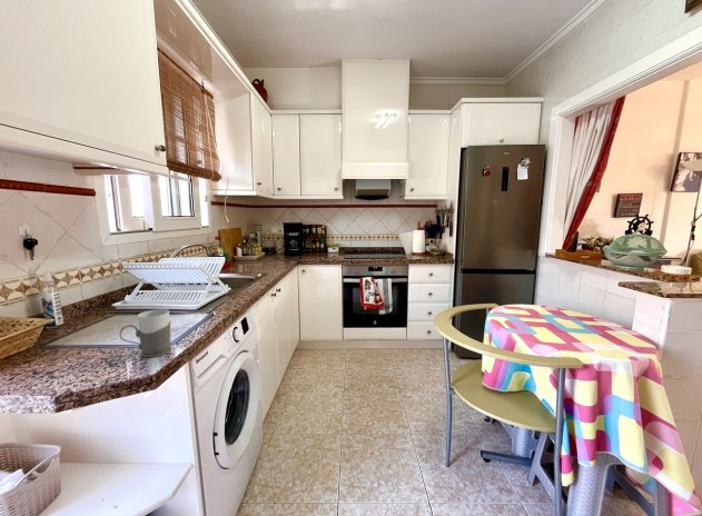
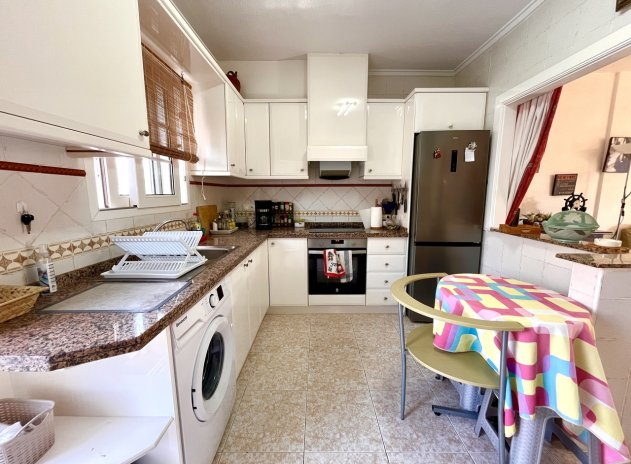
- mug (146, 334)
